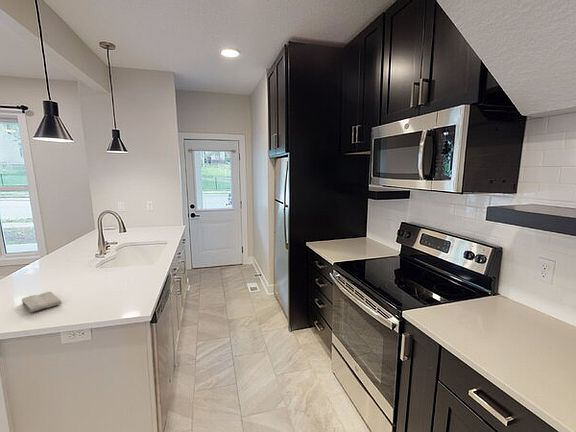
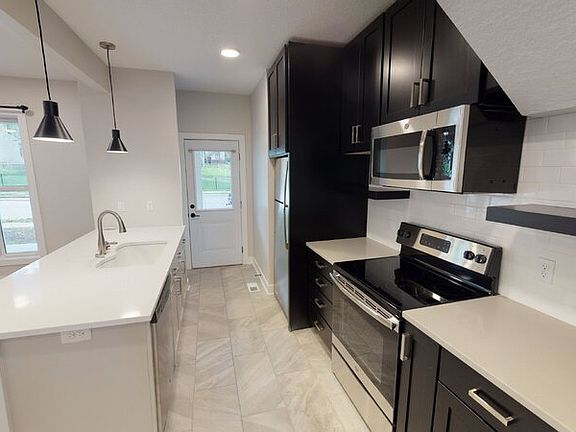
- washcloth (41, 300)
